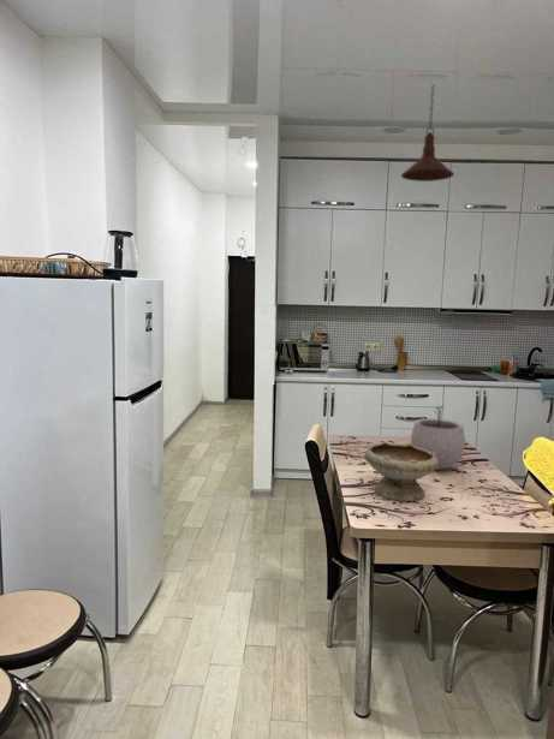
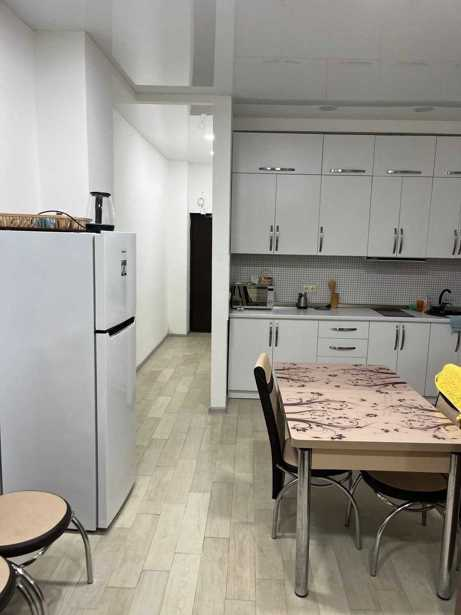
- bowl (399, 470)
- pendant light (429, 132)
- plant pot (437, 435)
